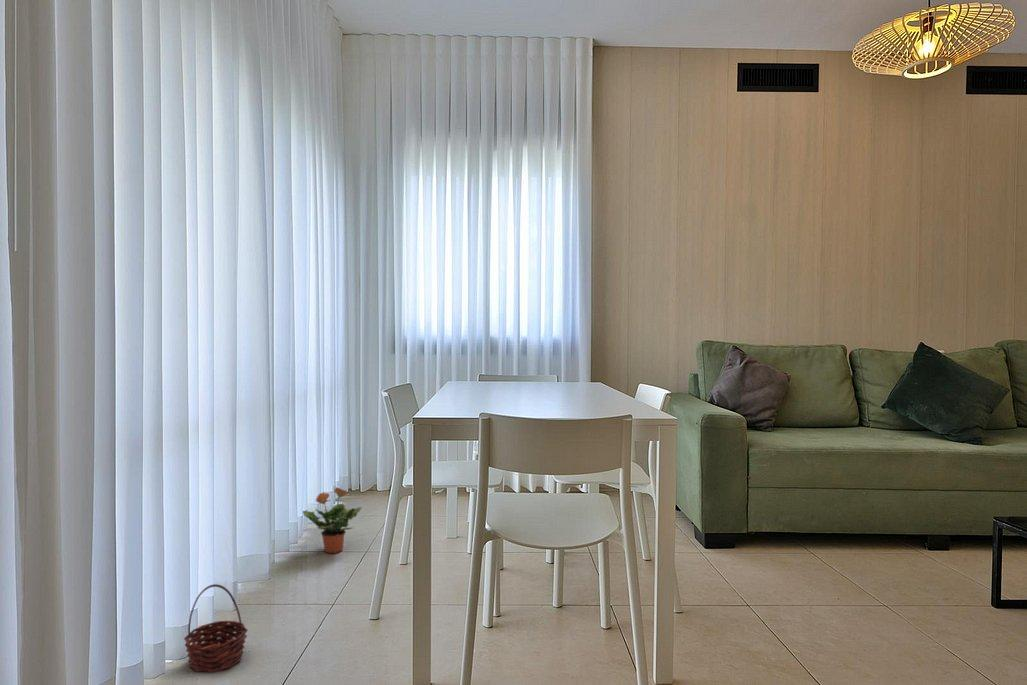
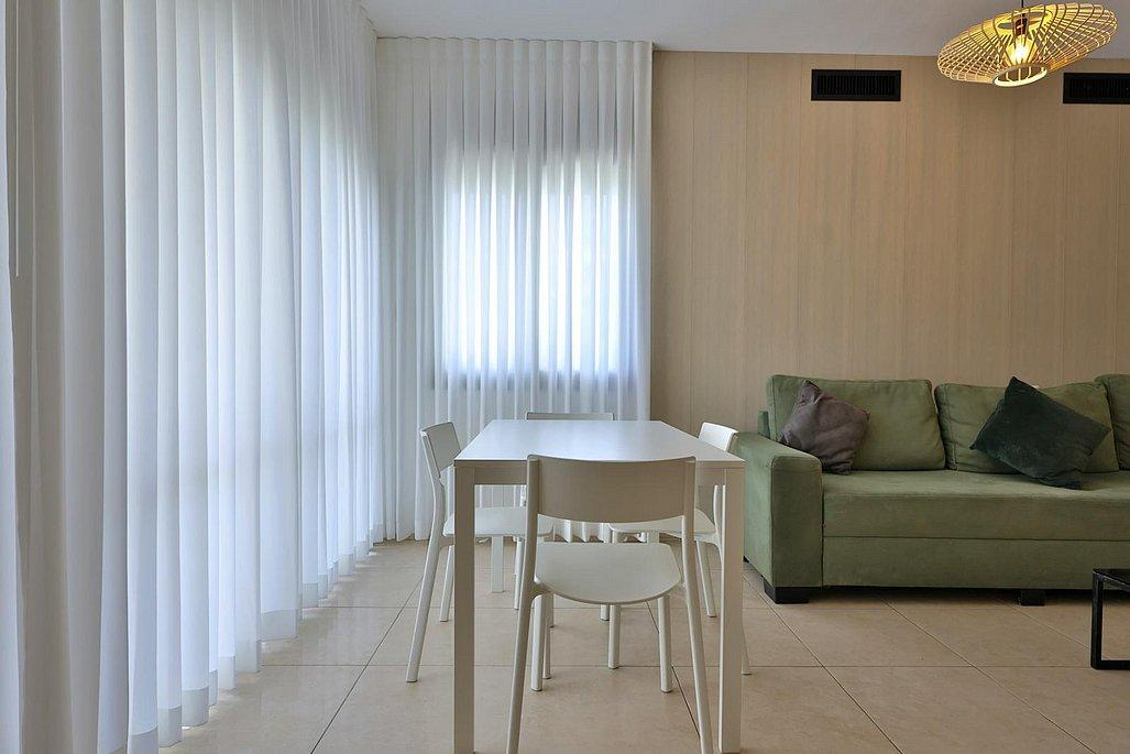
- basket (216, 622)
- potted plant (332, 519)
